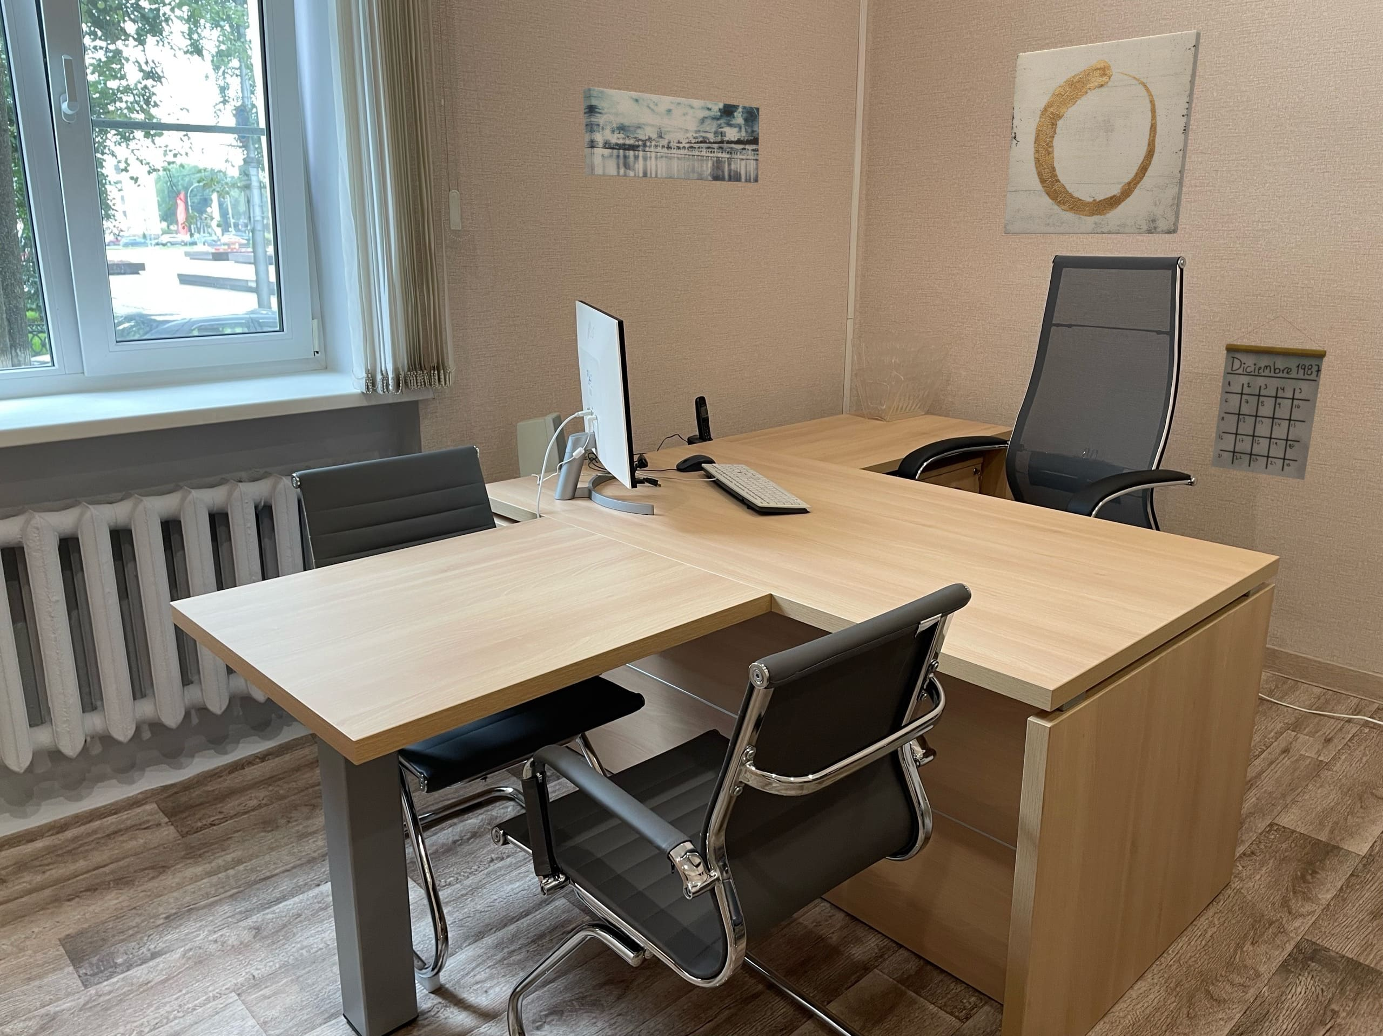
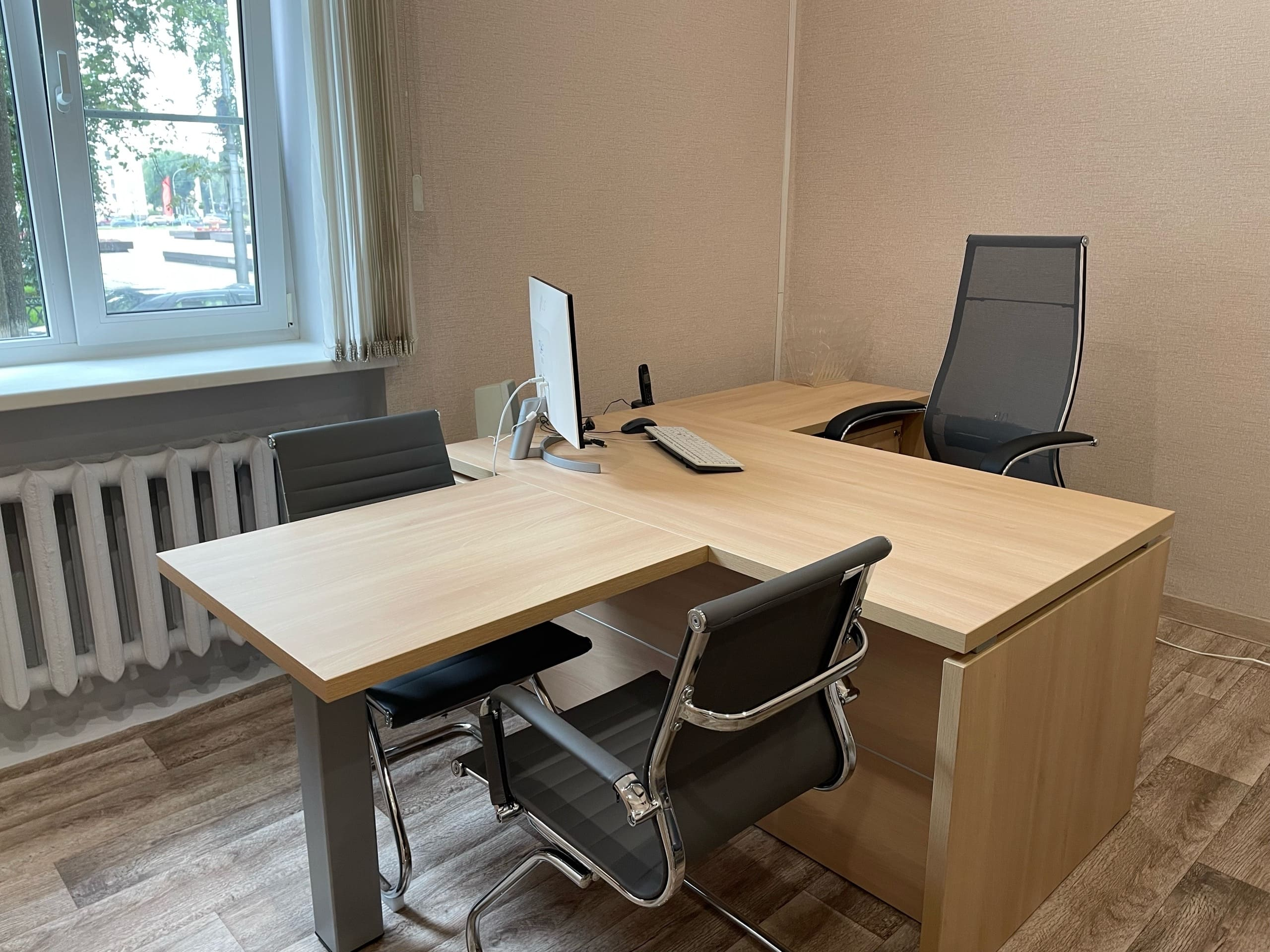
- calendar (1268, 395)
- wall art (677, 138)
- wall art (1094, 140)
